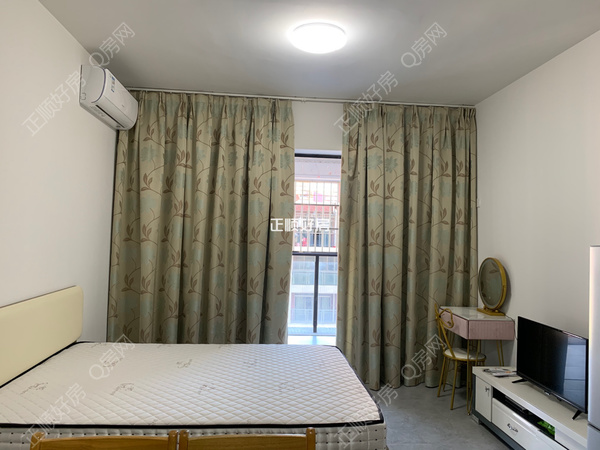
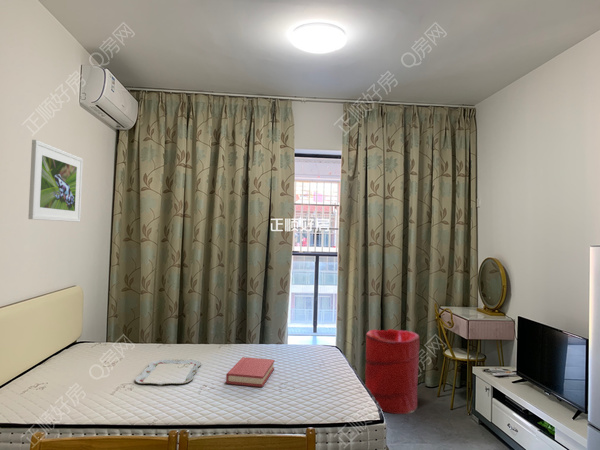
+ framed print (58, 185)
+ hardback book (251, 370)
+ laundry hamper (391, 366)
+ serving tray (170, 363)
